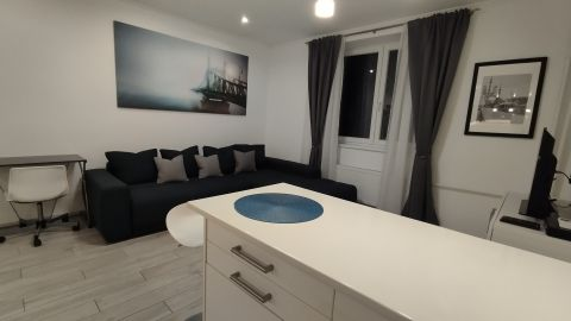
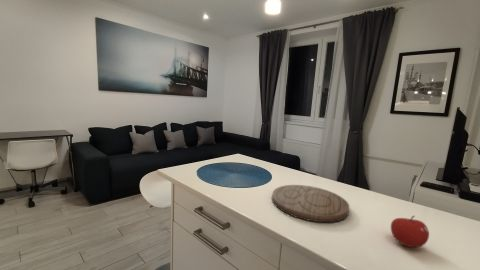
+ fruit (409, 229)
+ cutting board (308, 200)
